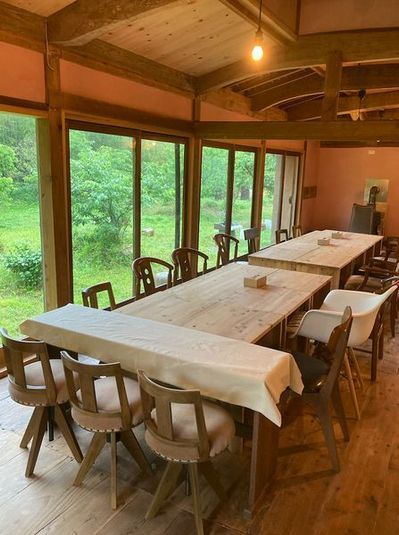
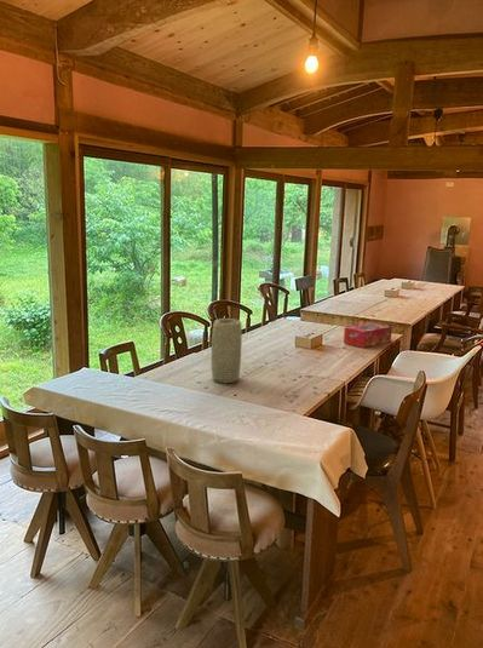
+ tissue box (367, 334)
+ vase (225, 350)
